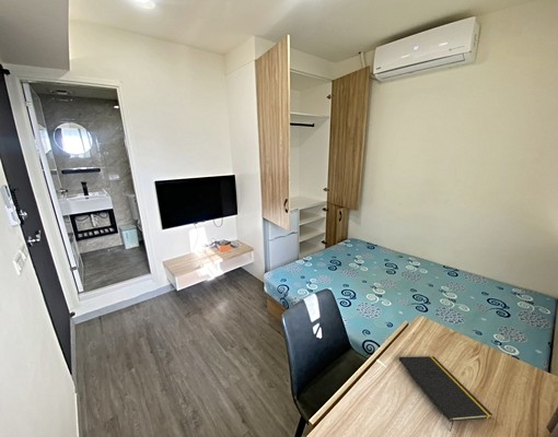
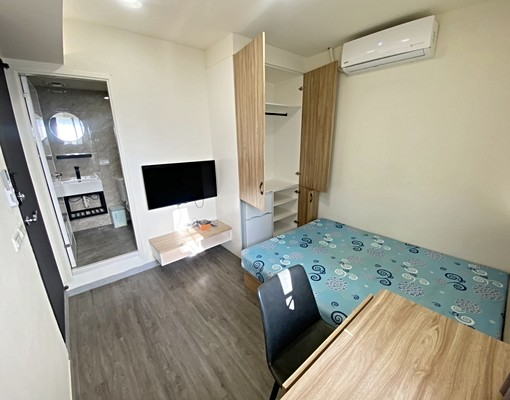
- notepad (440, 383)
